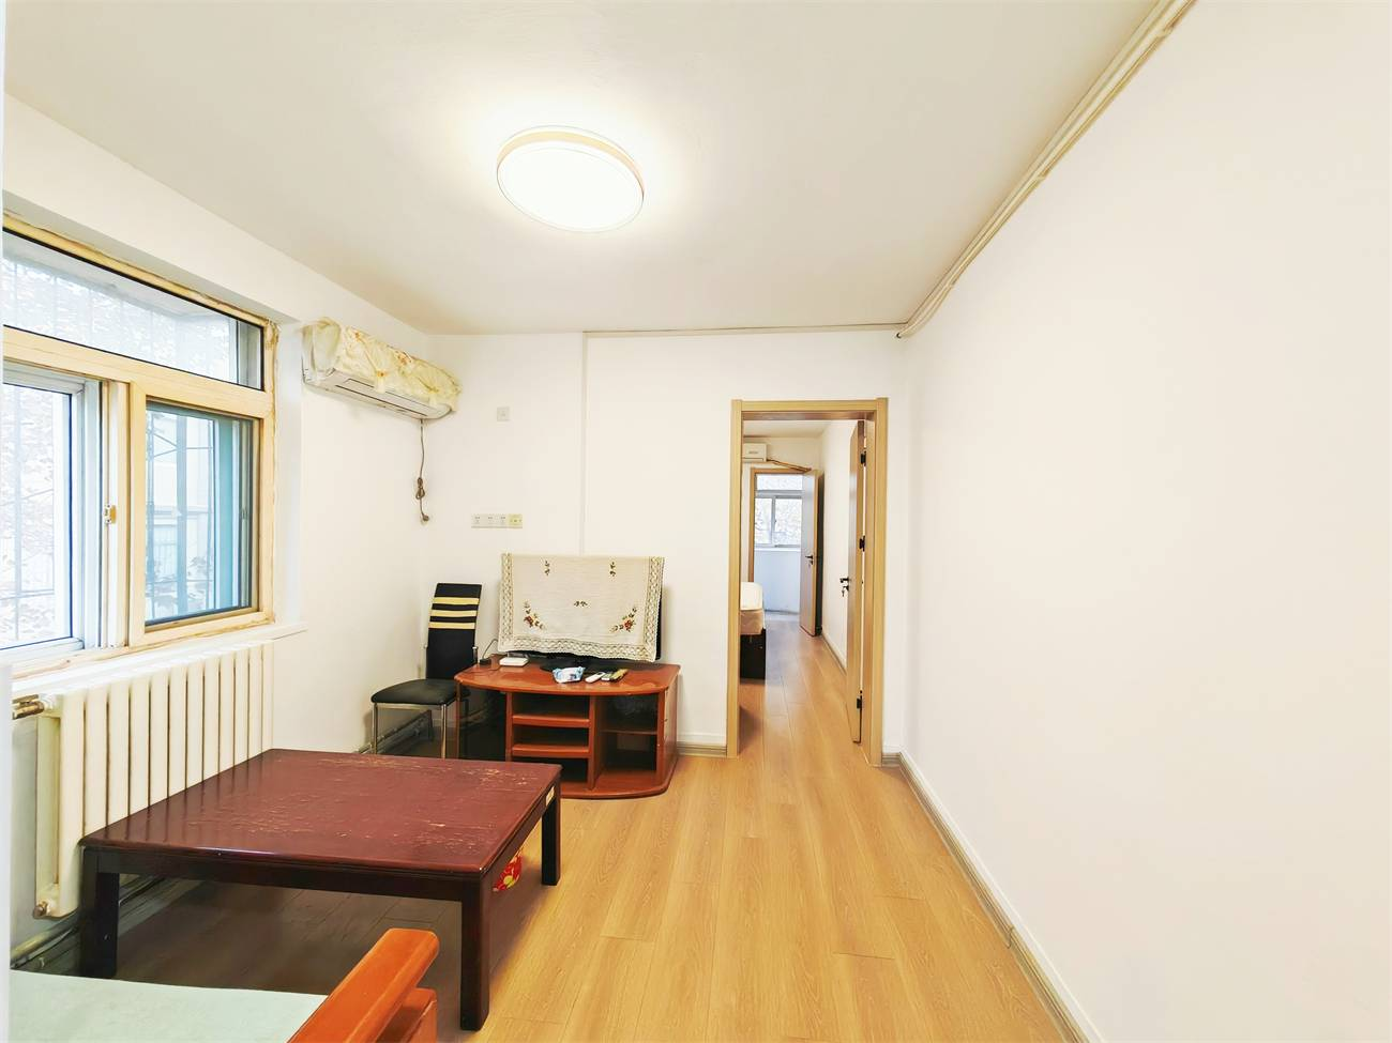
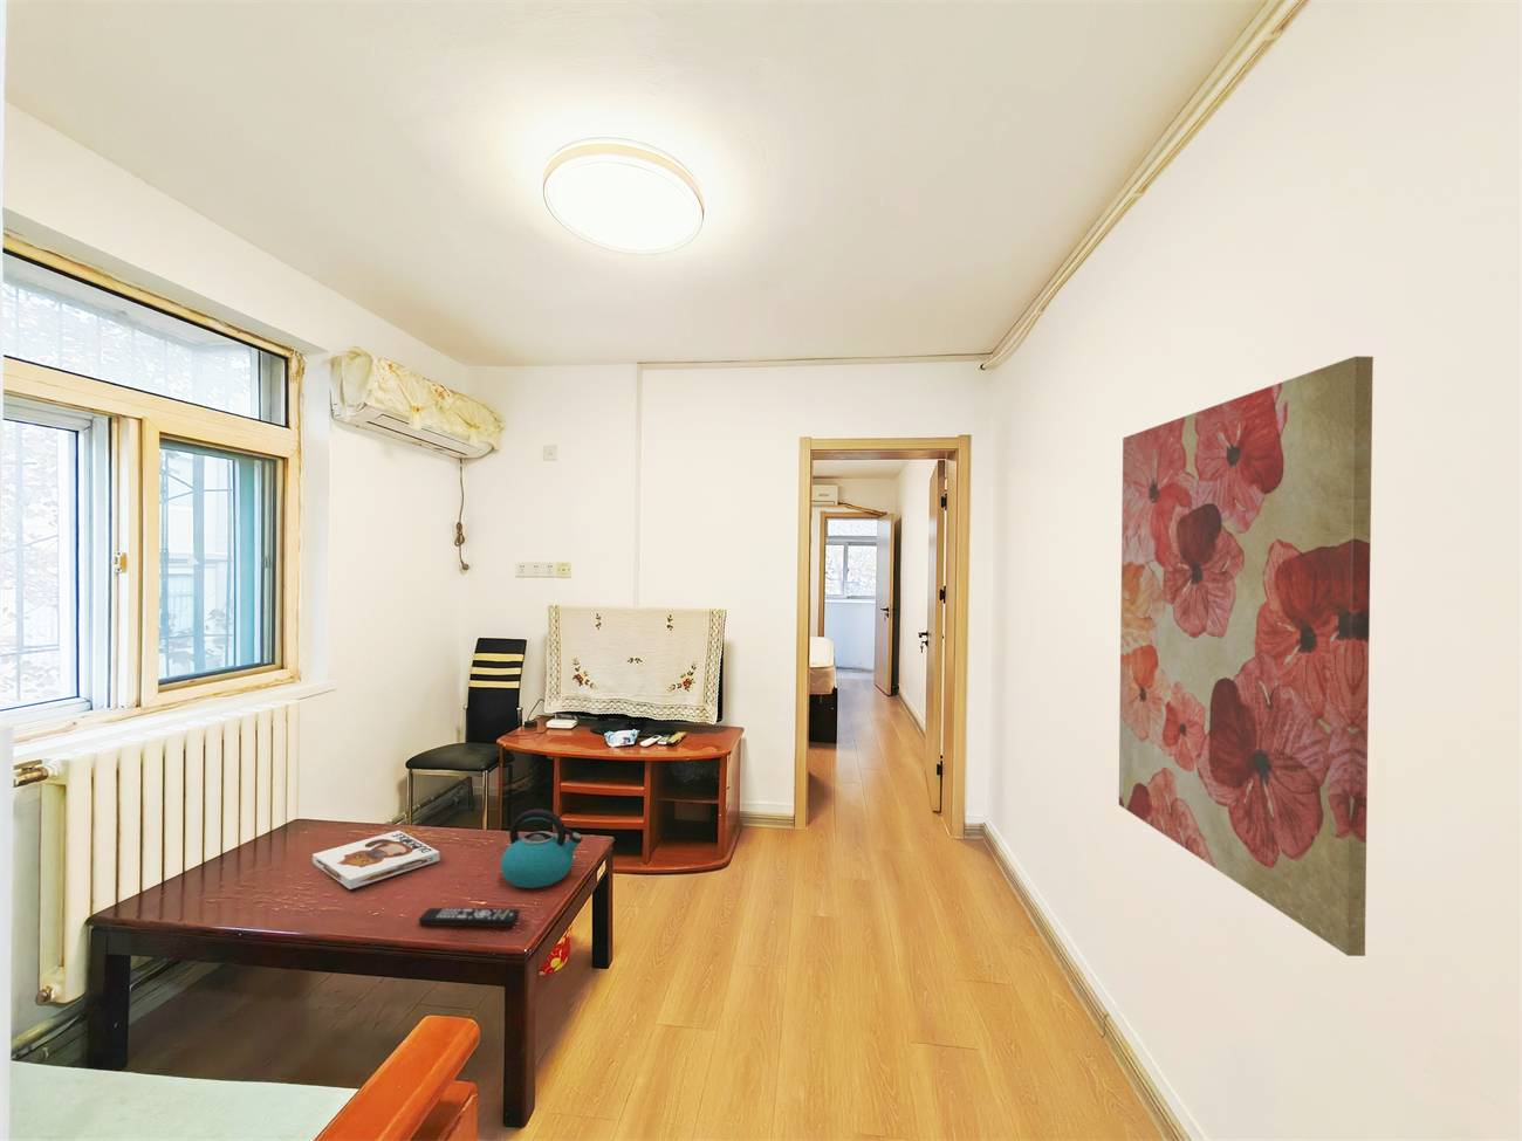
+ wall art (1214, 634)
+ remote control (470, 918)
+ board game (376, 857)
+ kettle (542, 843)
